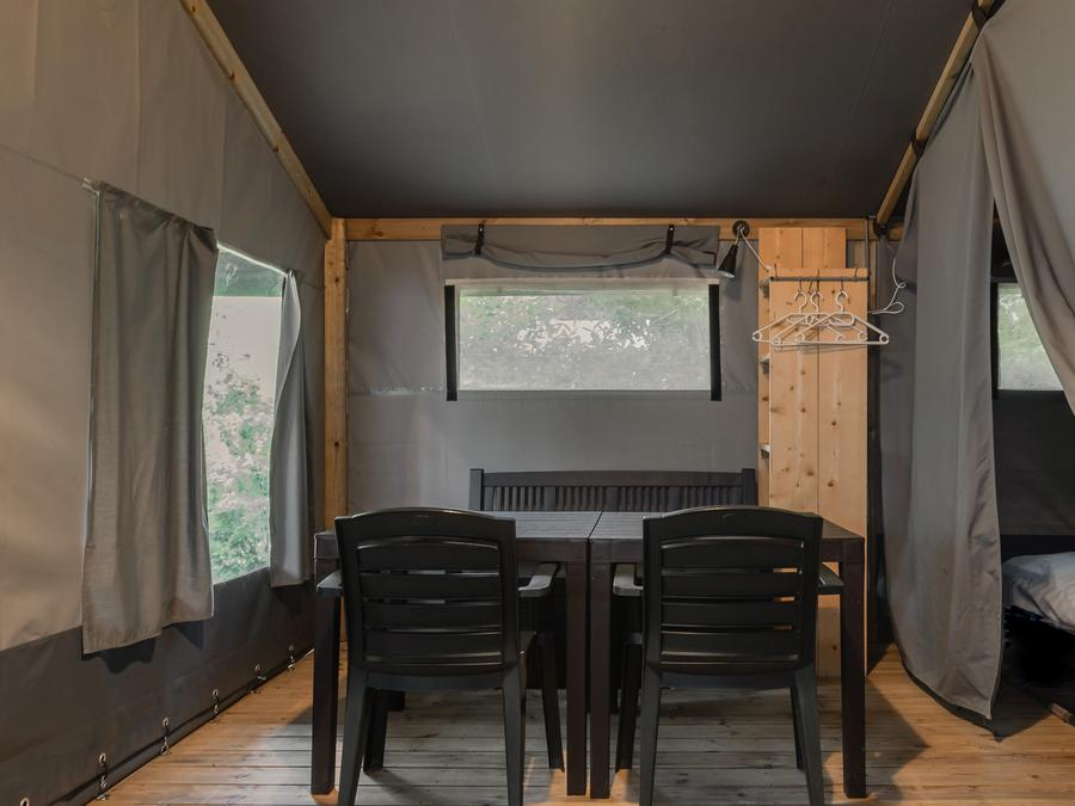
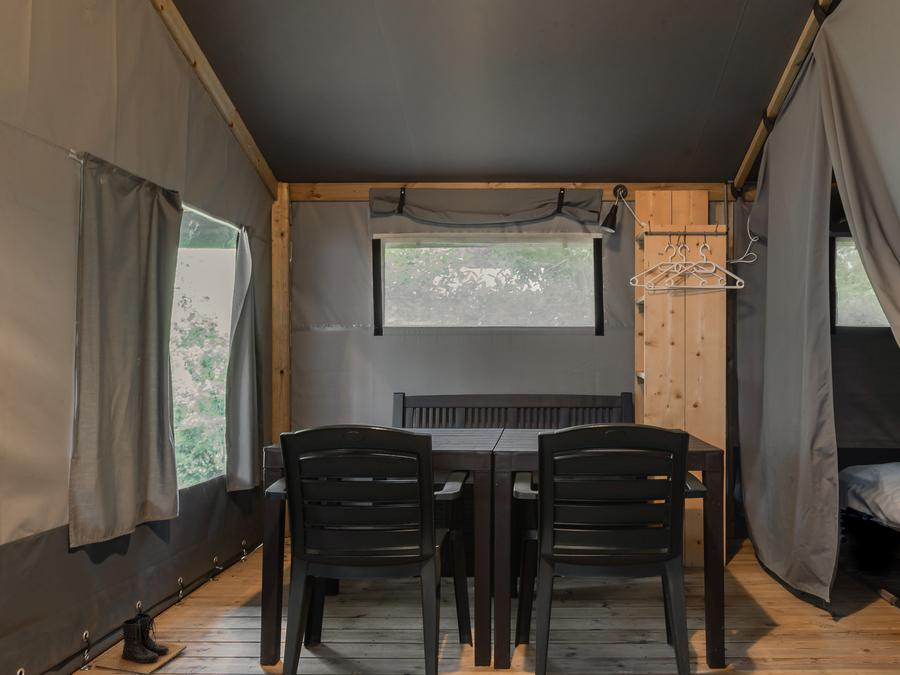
+ boots (142, 638)
